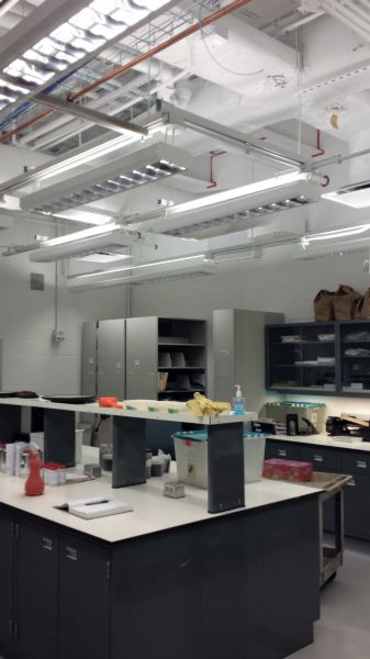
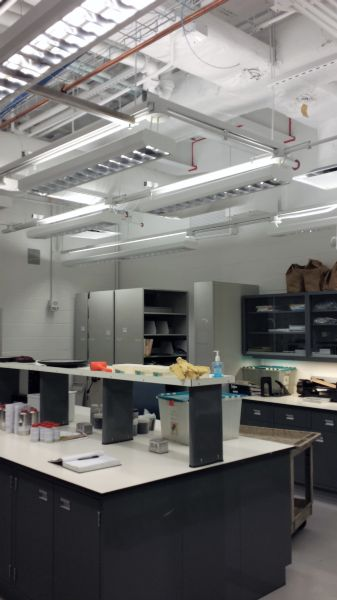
- spray bottle (33, 468)
- tissue box (287, 470)
